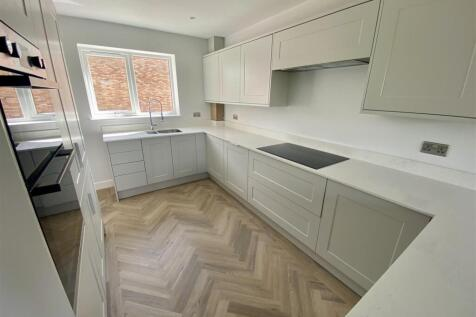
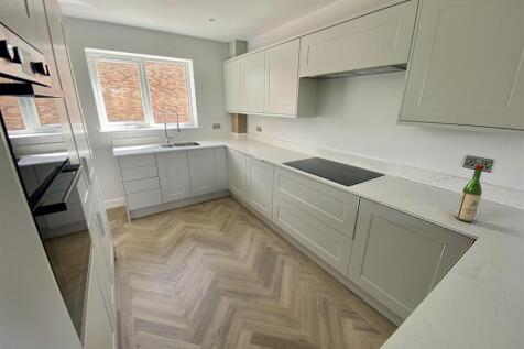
+ wine bottle (471, 193)
